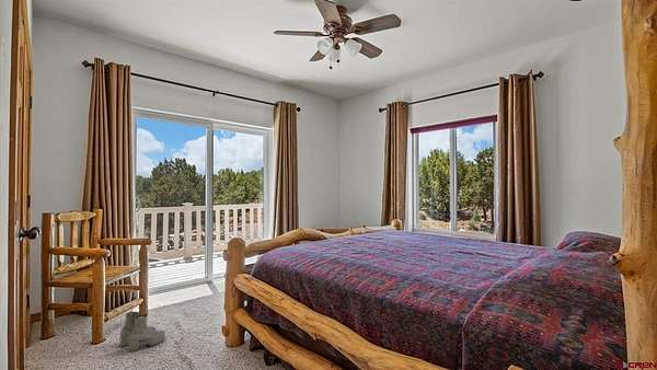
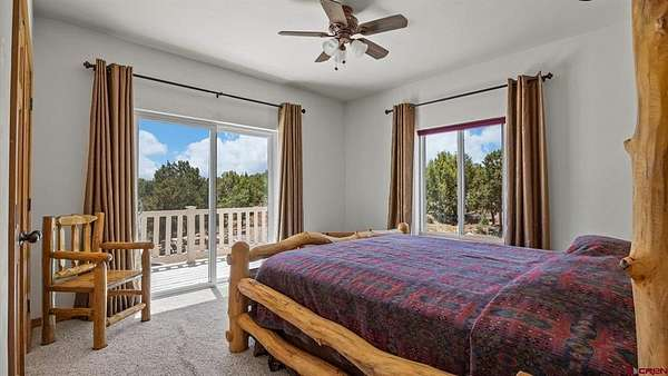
- boots (142, 327)
